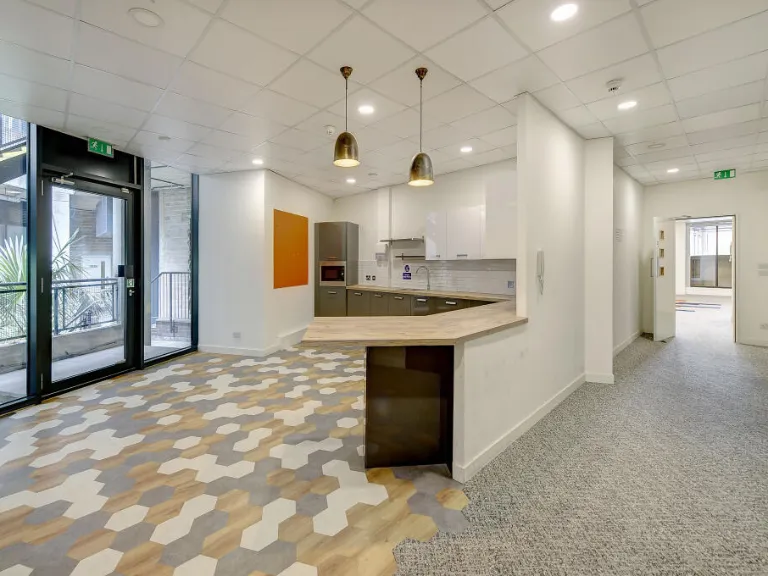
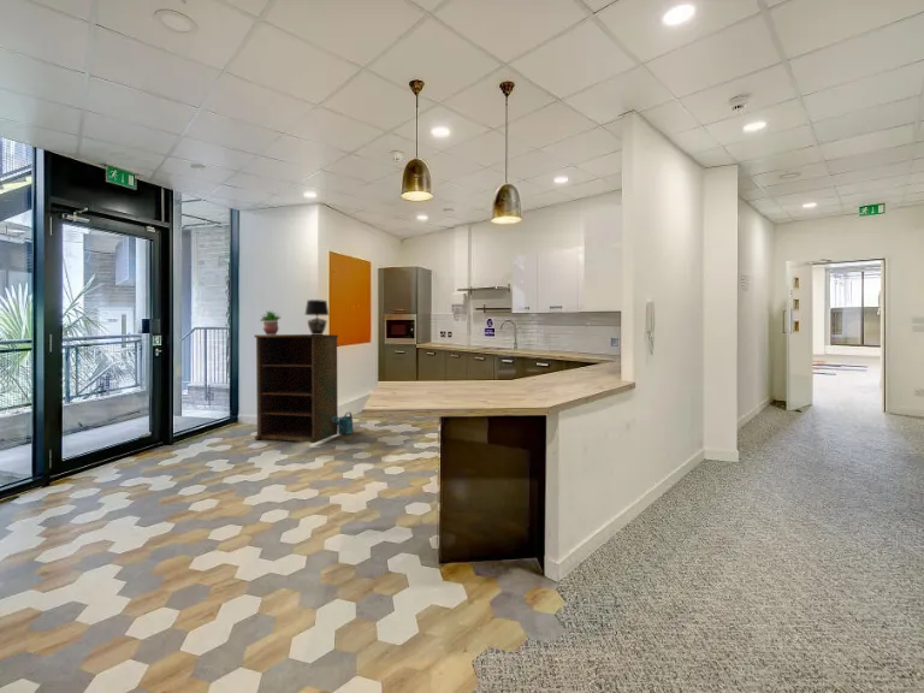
+ potted plant (271, 321)
+ table lamp (316, 318)
+ watering can (343, 424)
+ shelving unit (296, 385)
